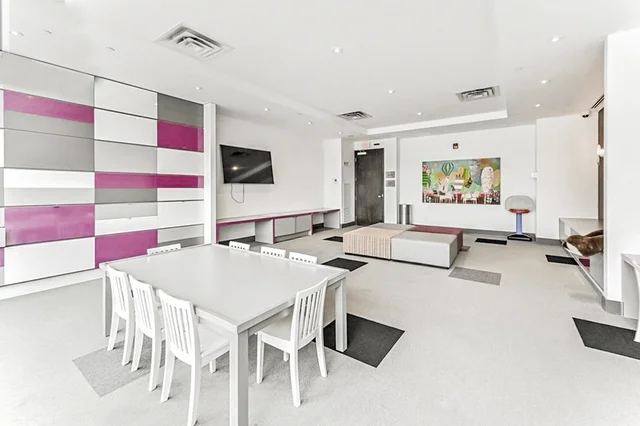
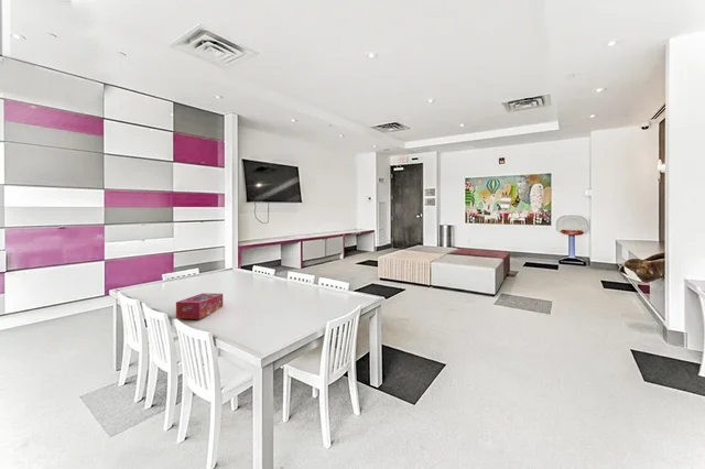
+ tissue box (200, 305)
